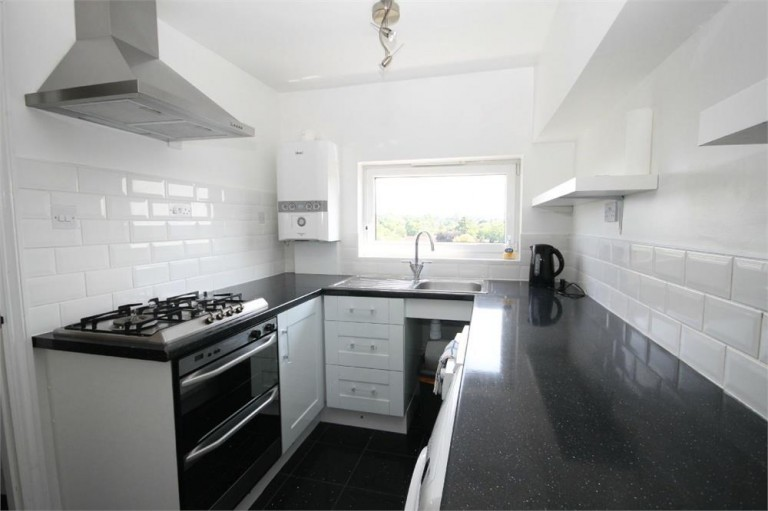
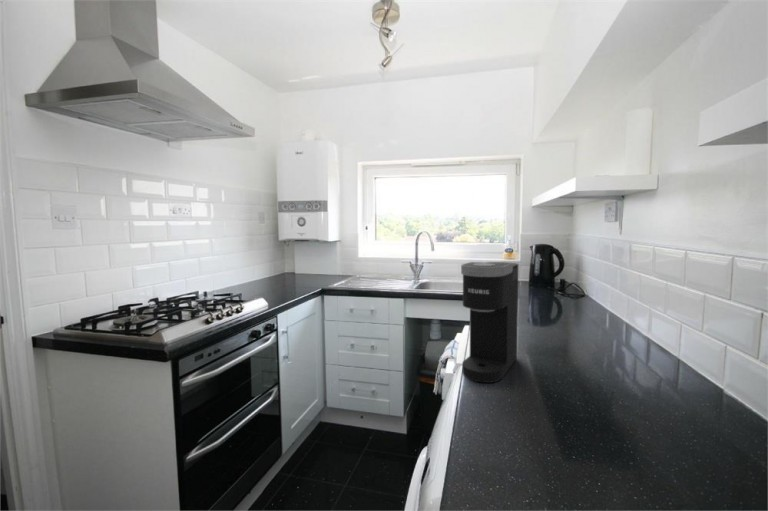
+ coffee maker (491, 314)
